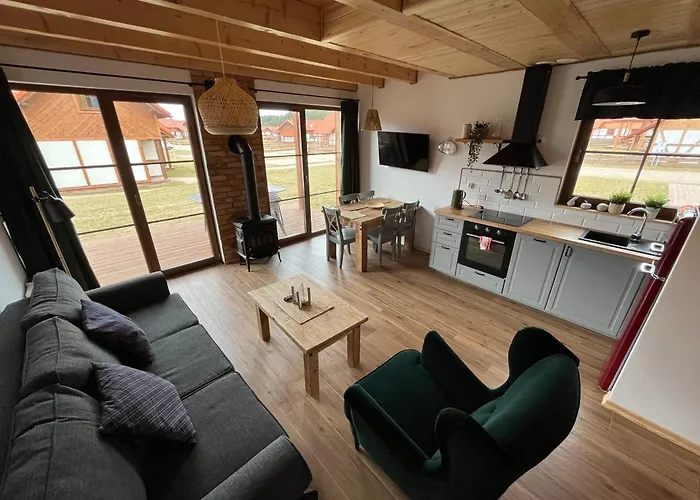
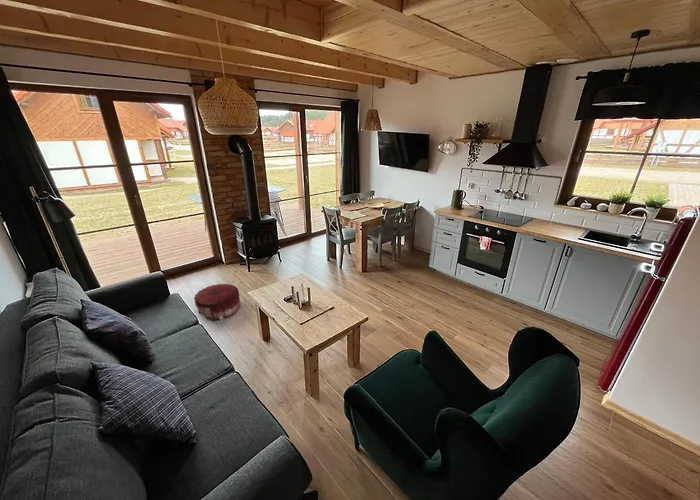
+ pouf (217, 299)
